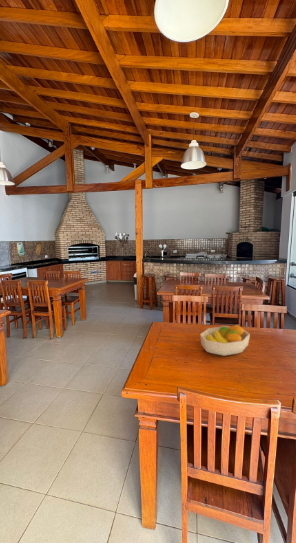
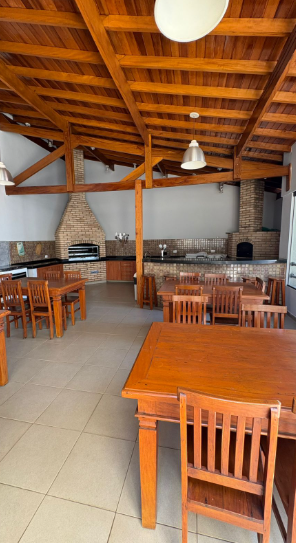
- fruit bowl (224, 338)
